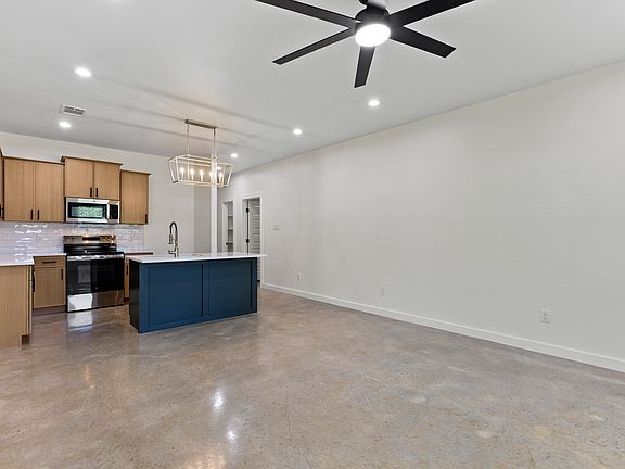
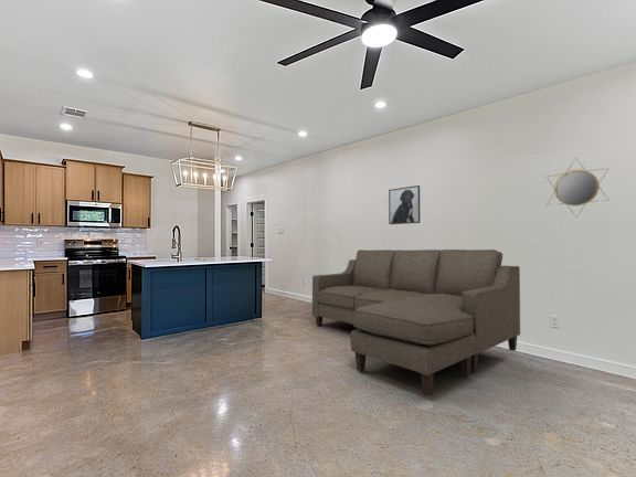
+ home mirror (575, 188)
+ sofa (383, 296)
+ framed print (403, 205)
